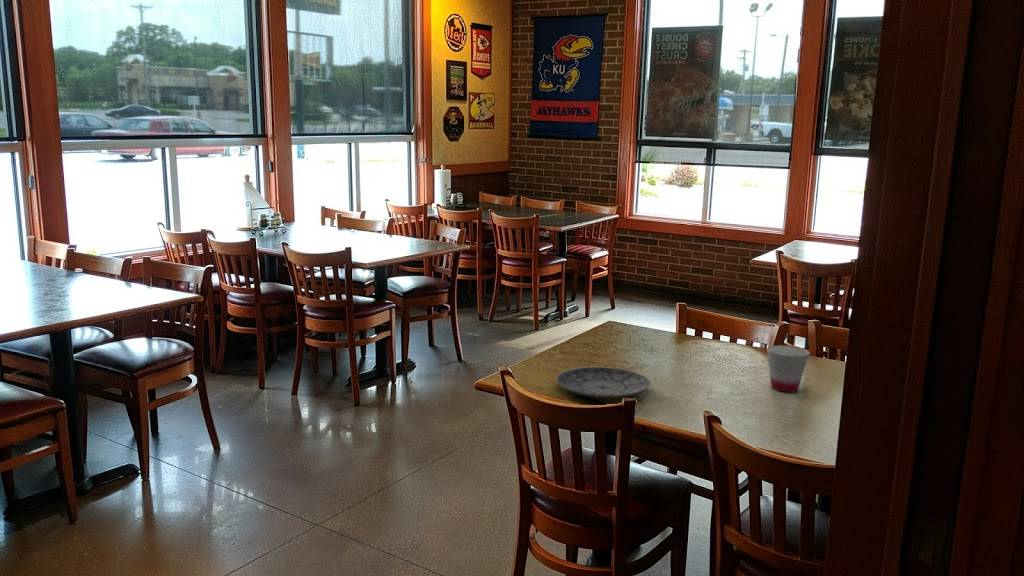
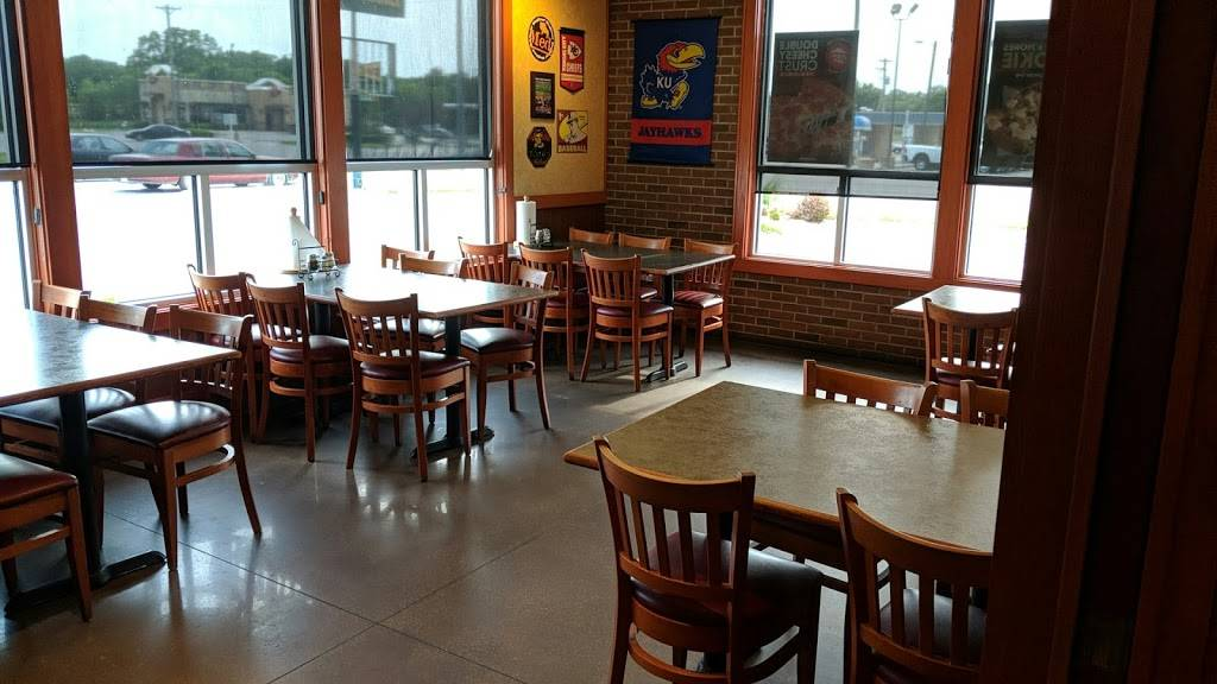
- plate (602, 384)
- cup (786, 369)
